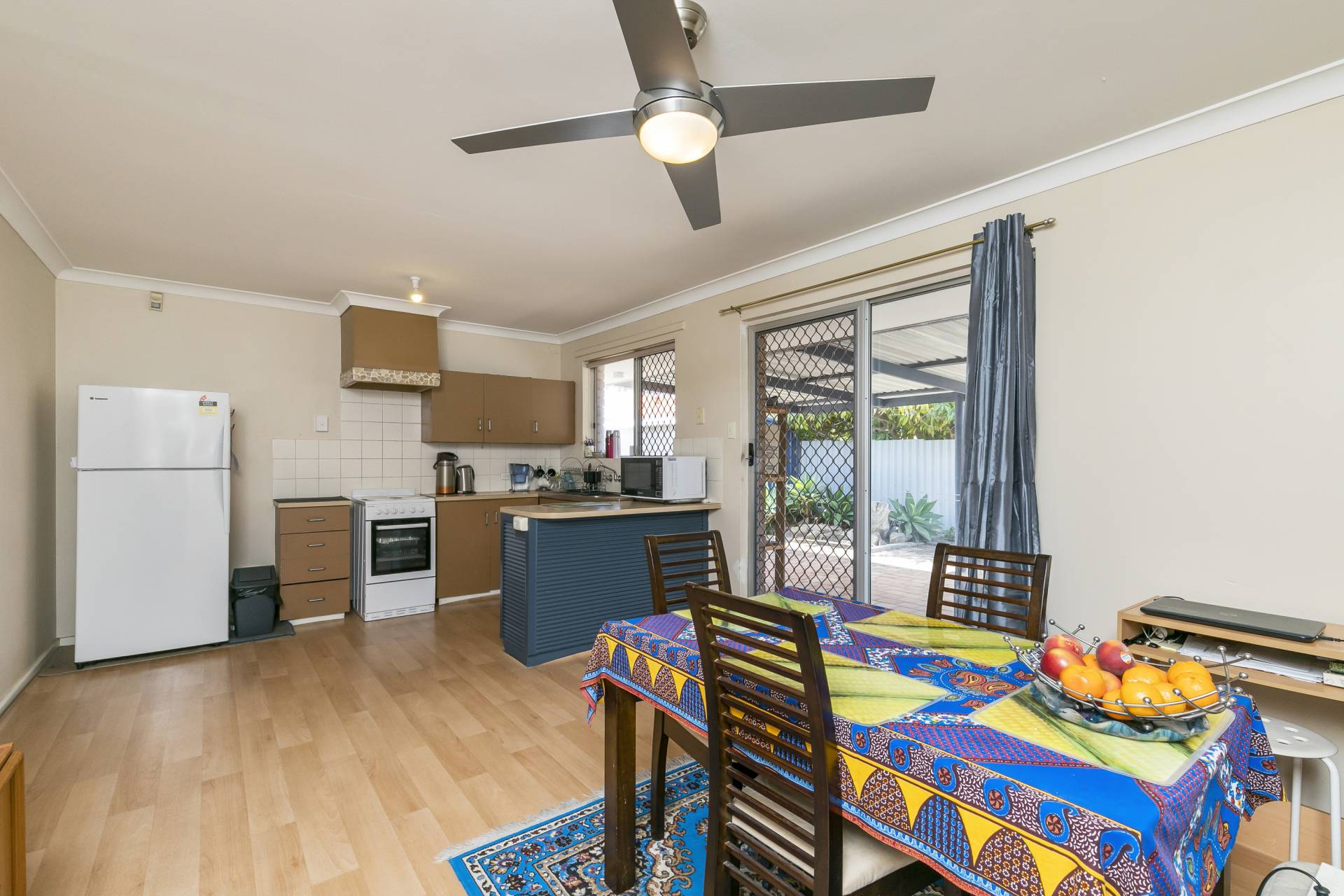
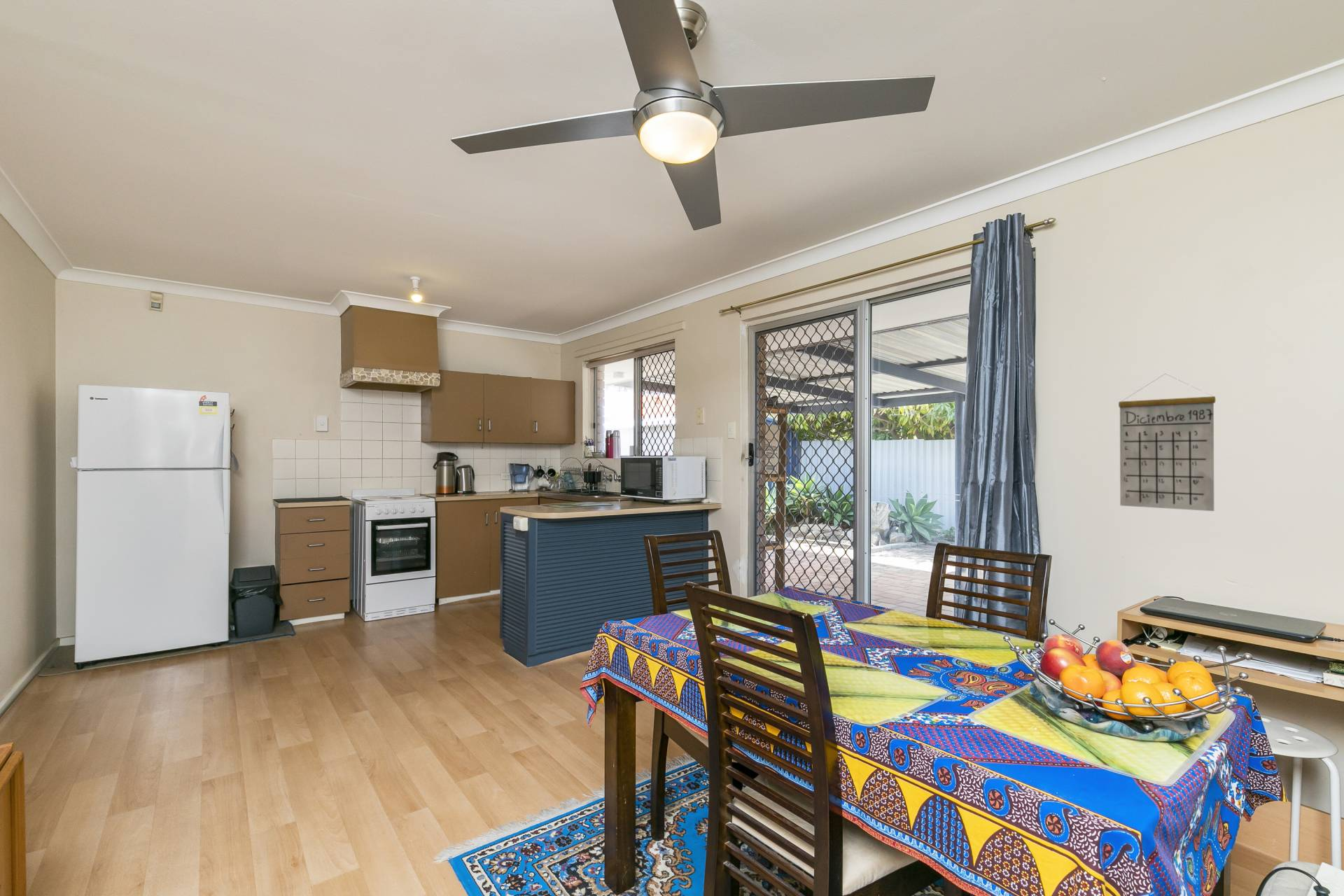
+ calendar (1165, 440)
